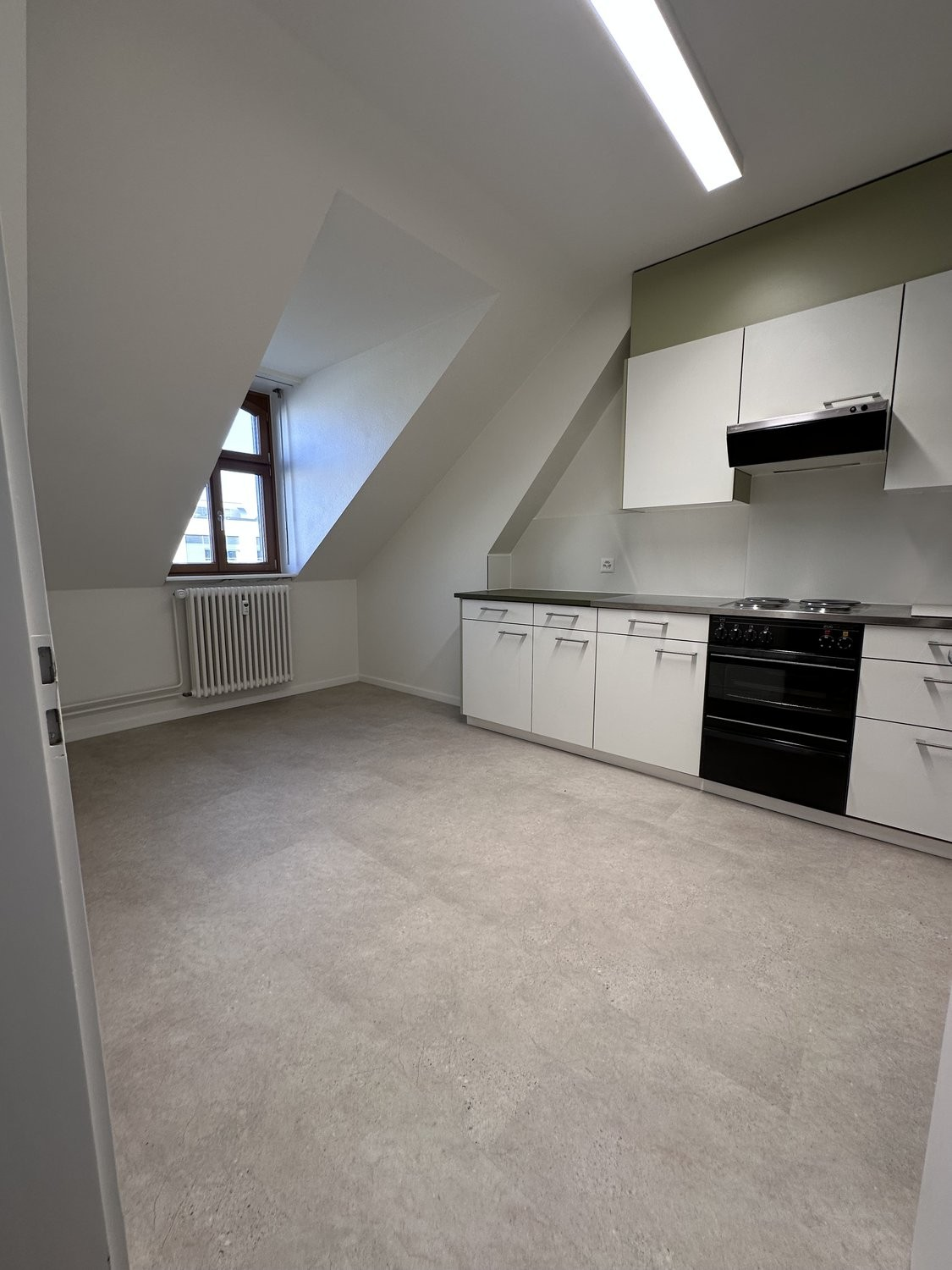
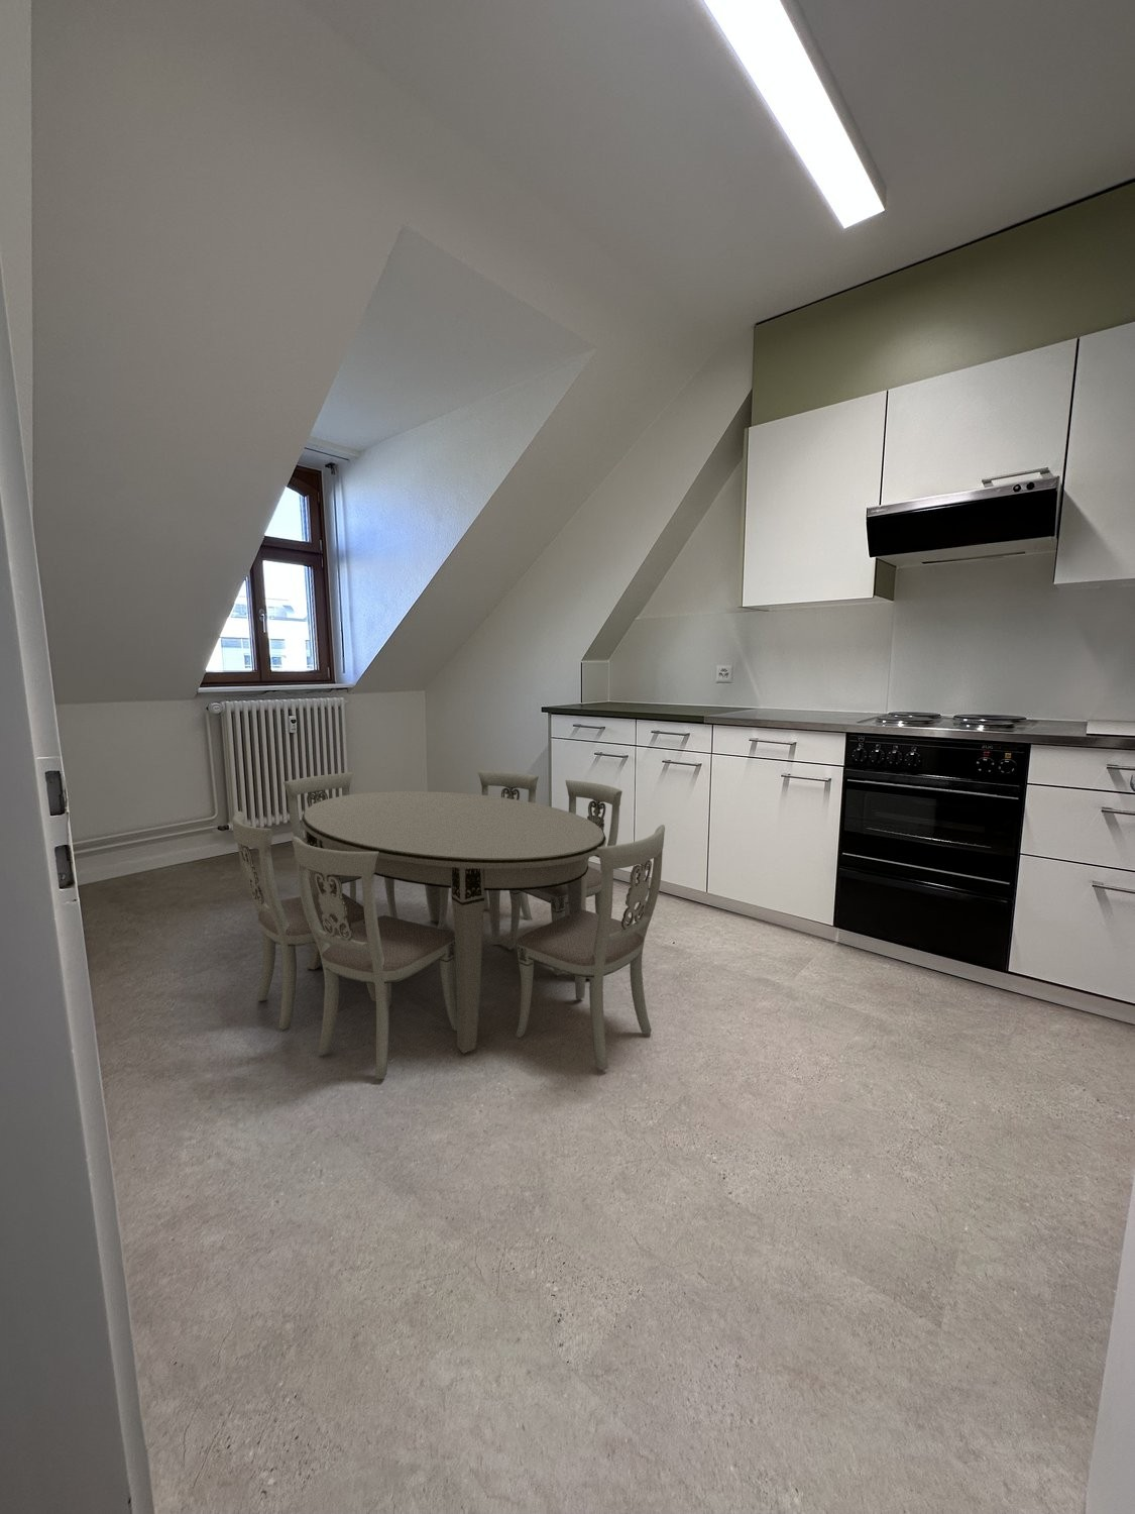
+ dining table (444, 887)
